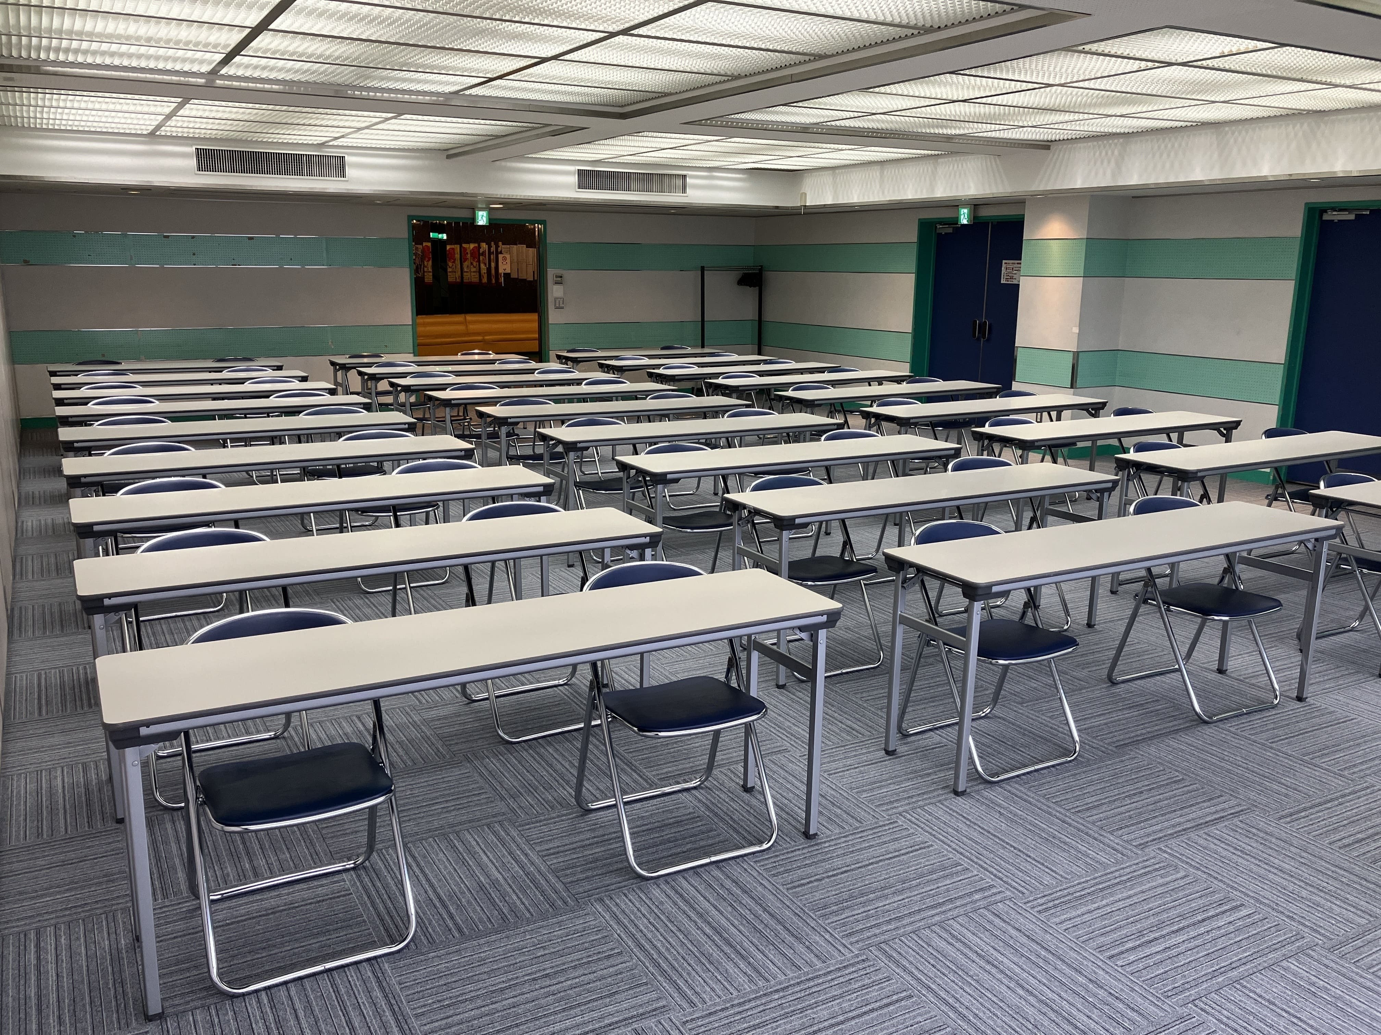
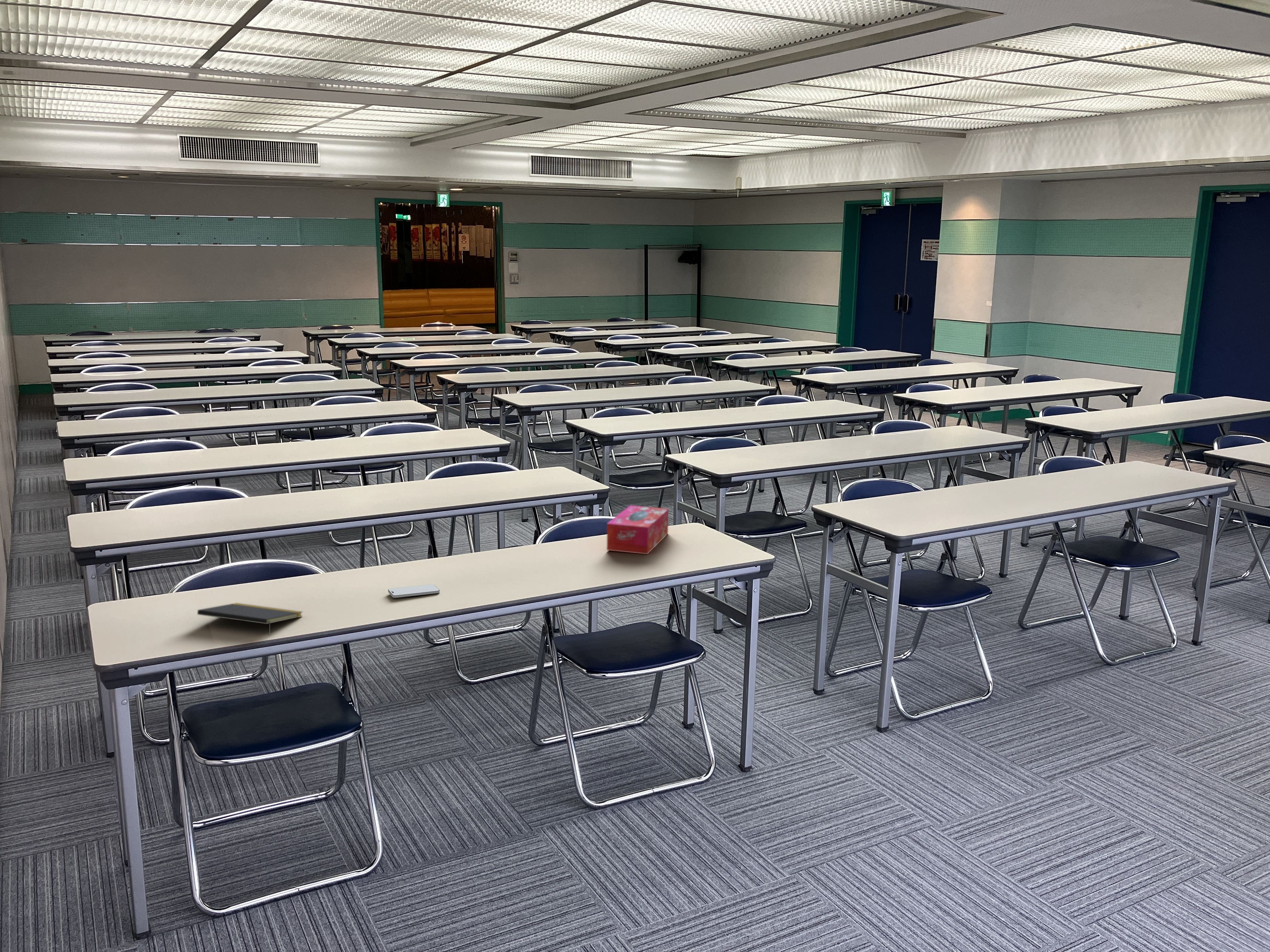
+ notepad (251, 613)
+ tissue box (638, 529)
+ smartphone (414, 591)
